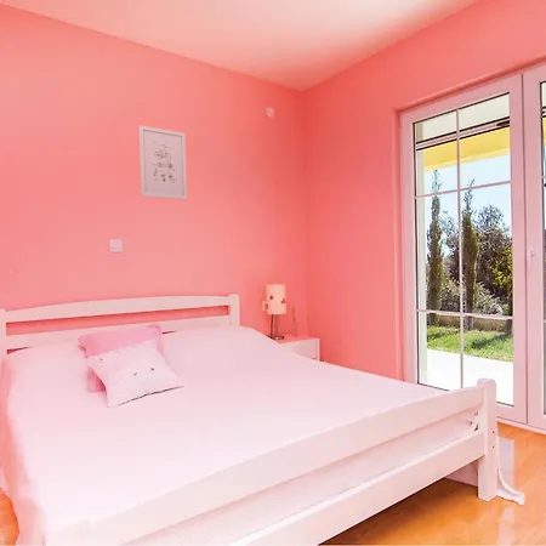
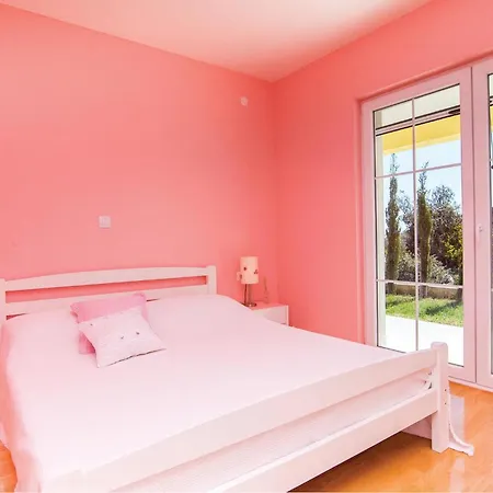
- wall art (163, 164)
